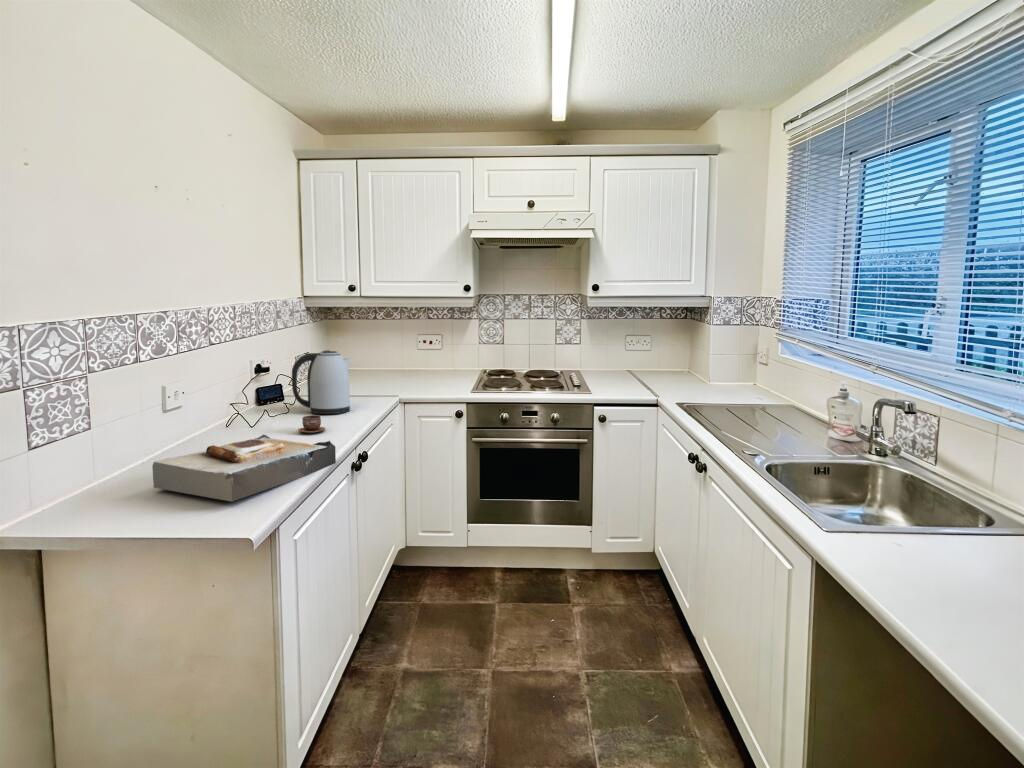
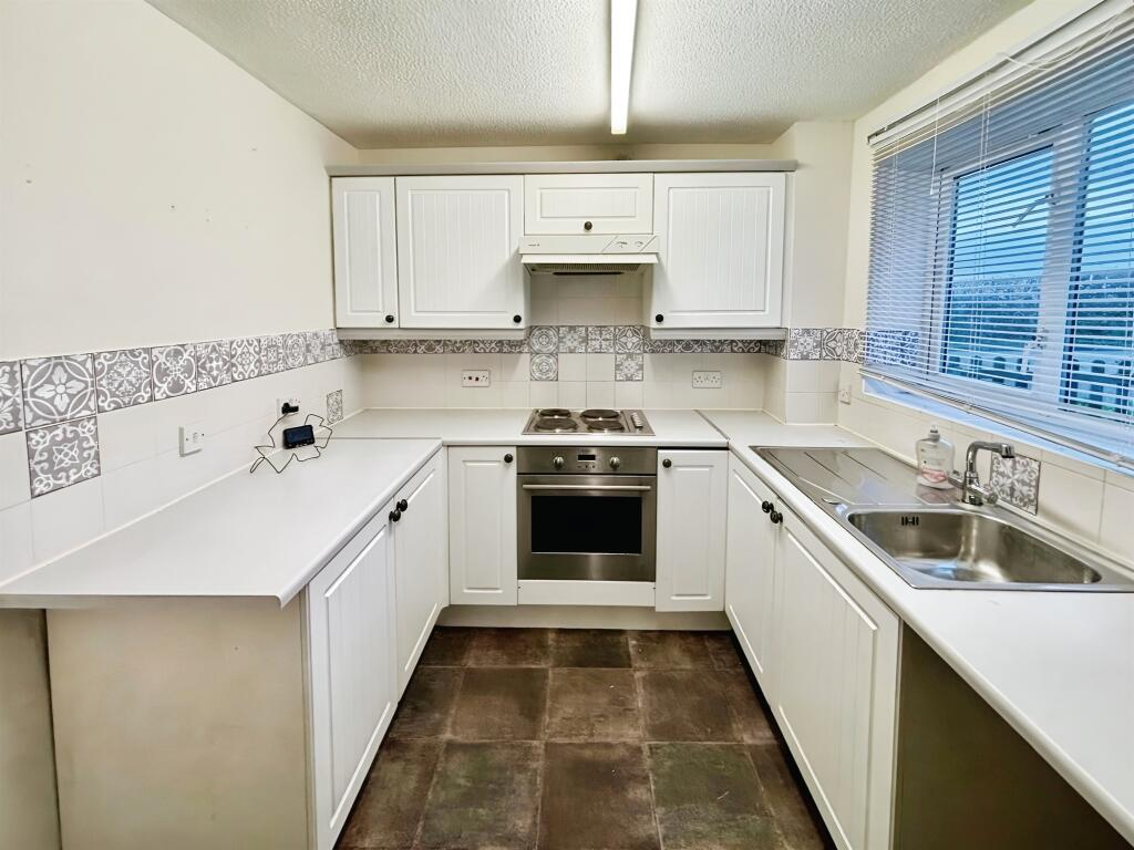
- kettle (321, 381)
- cup (312, 423)
- toast (250, 458)
